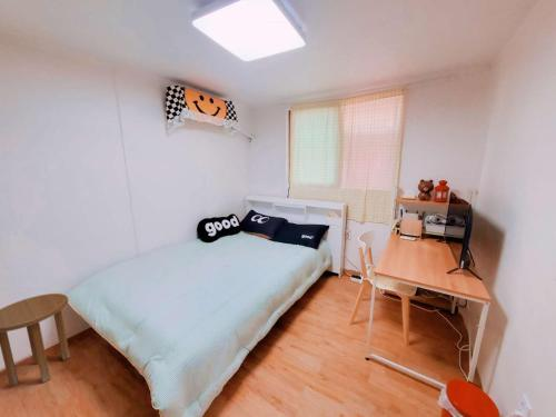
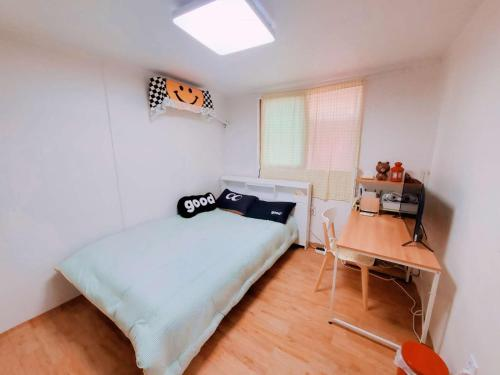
- side table (36, 339)
